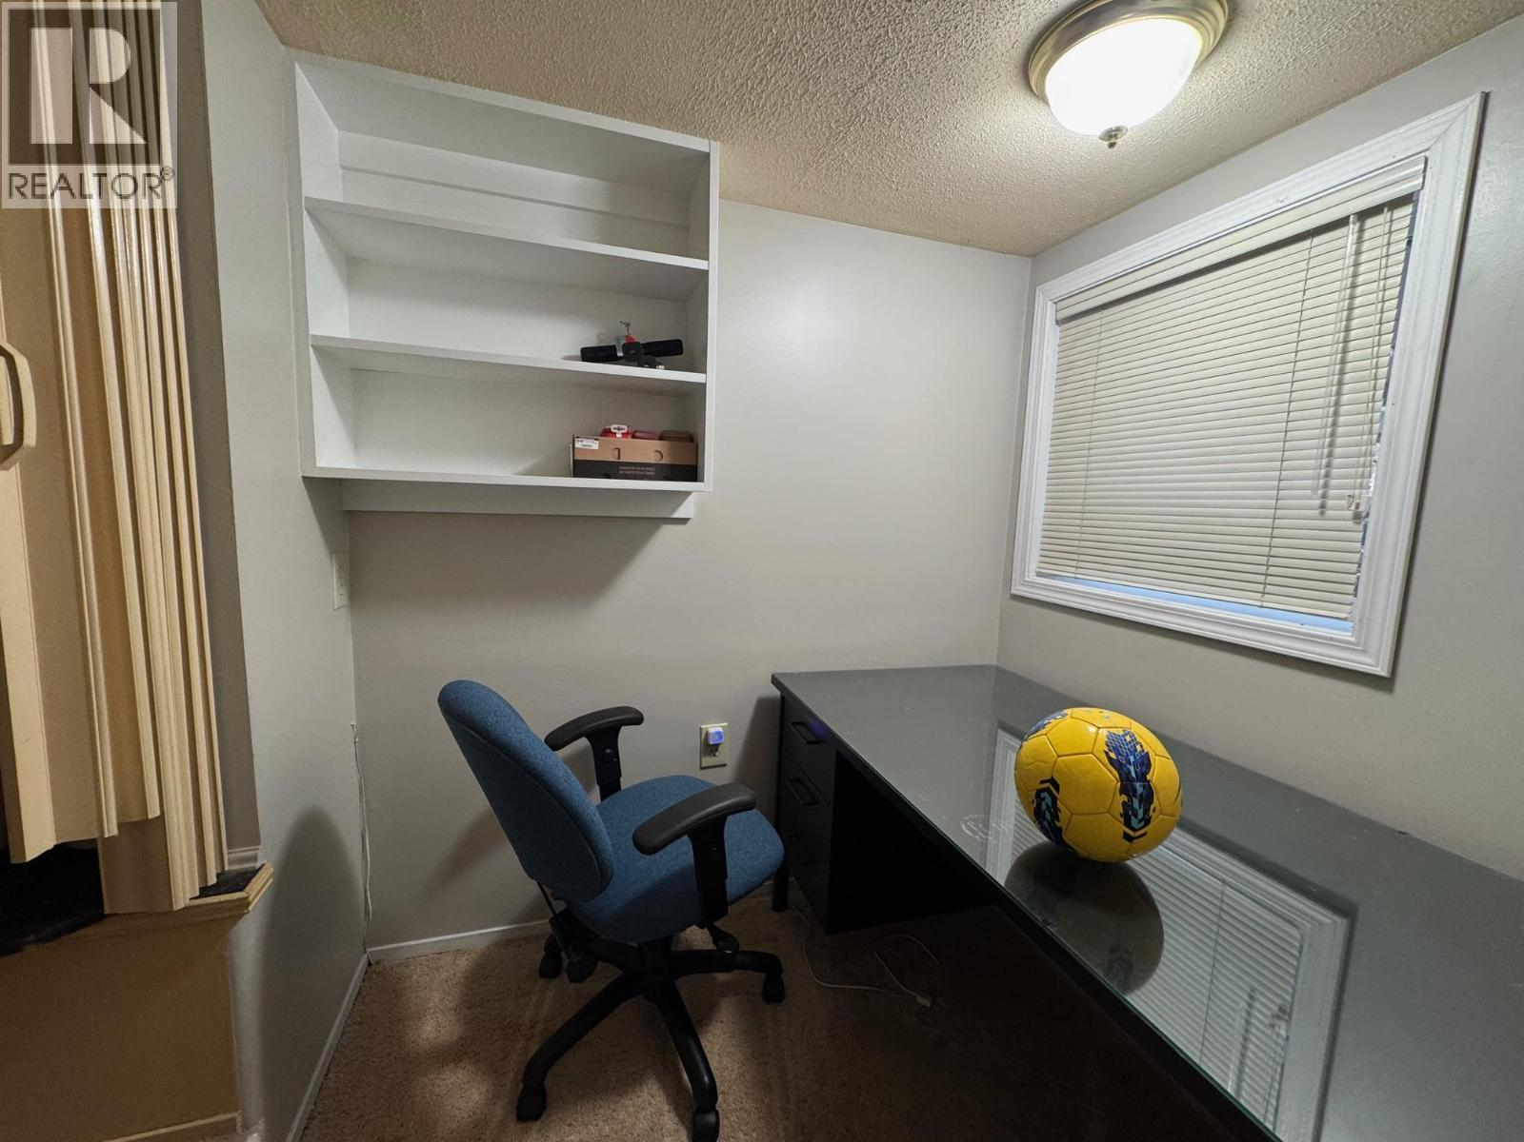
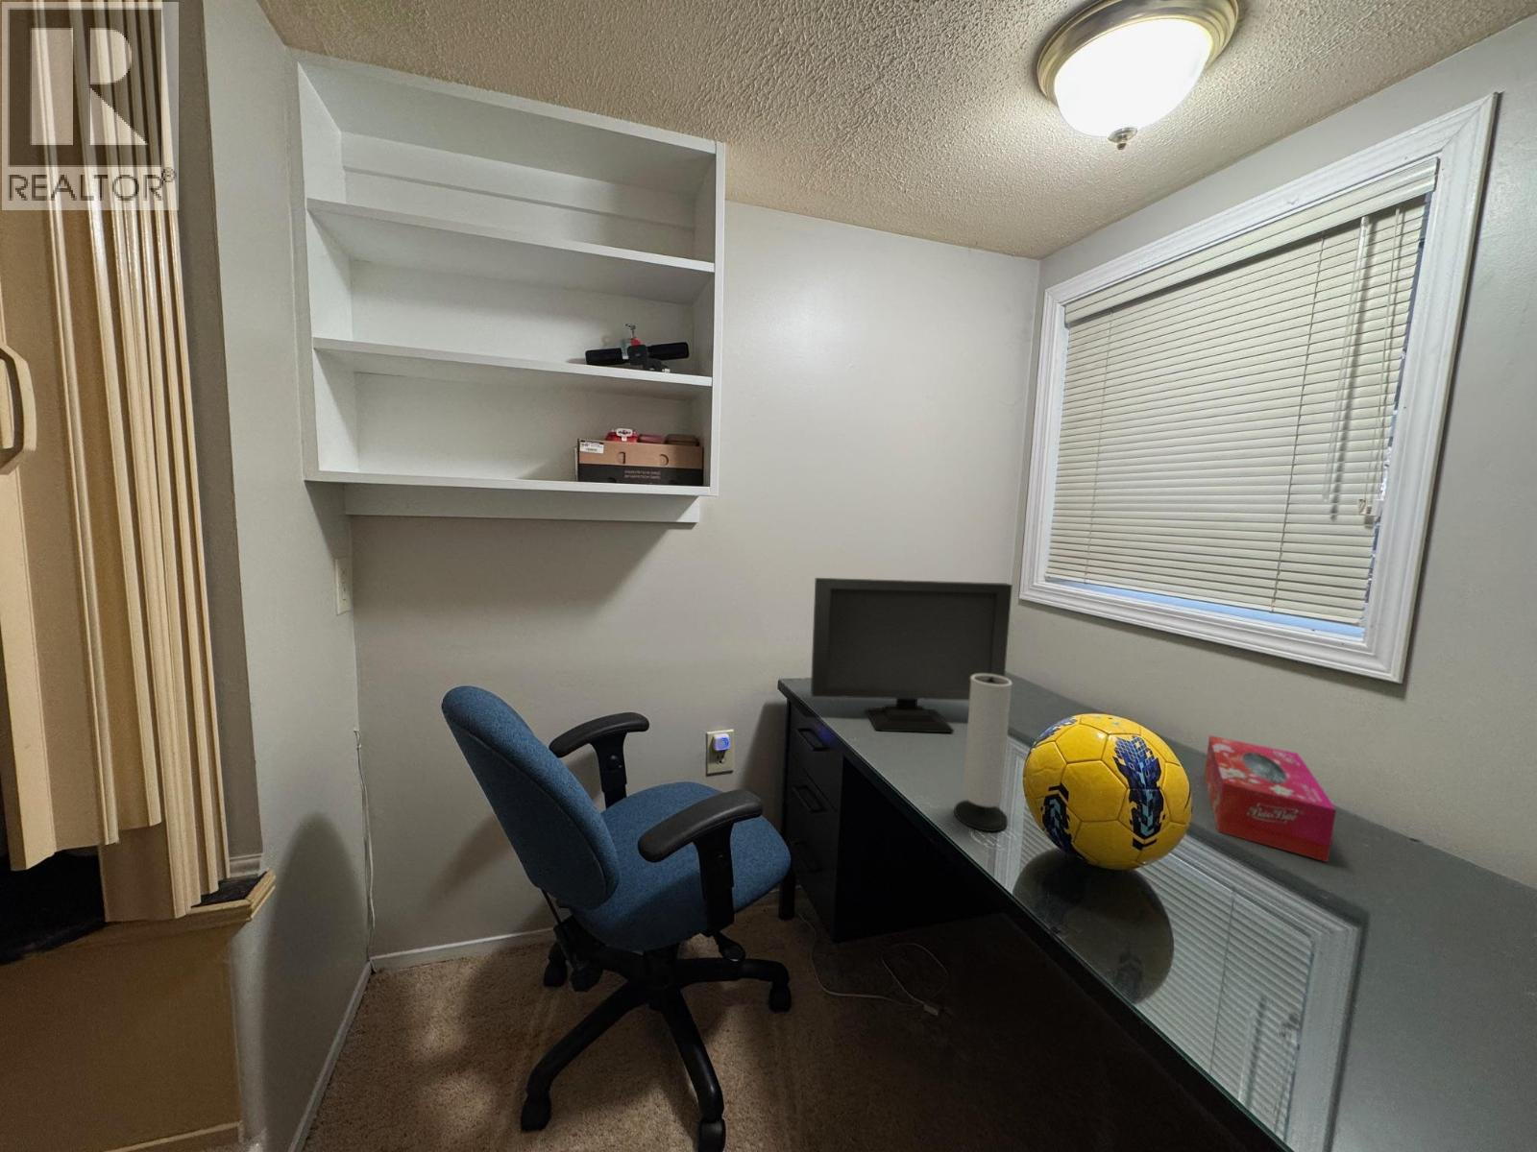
+ tissue box (1260, 789)
+ computer monitor (909, 652)
+ speaker (985, 748)
